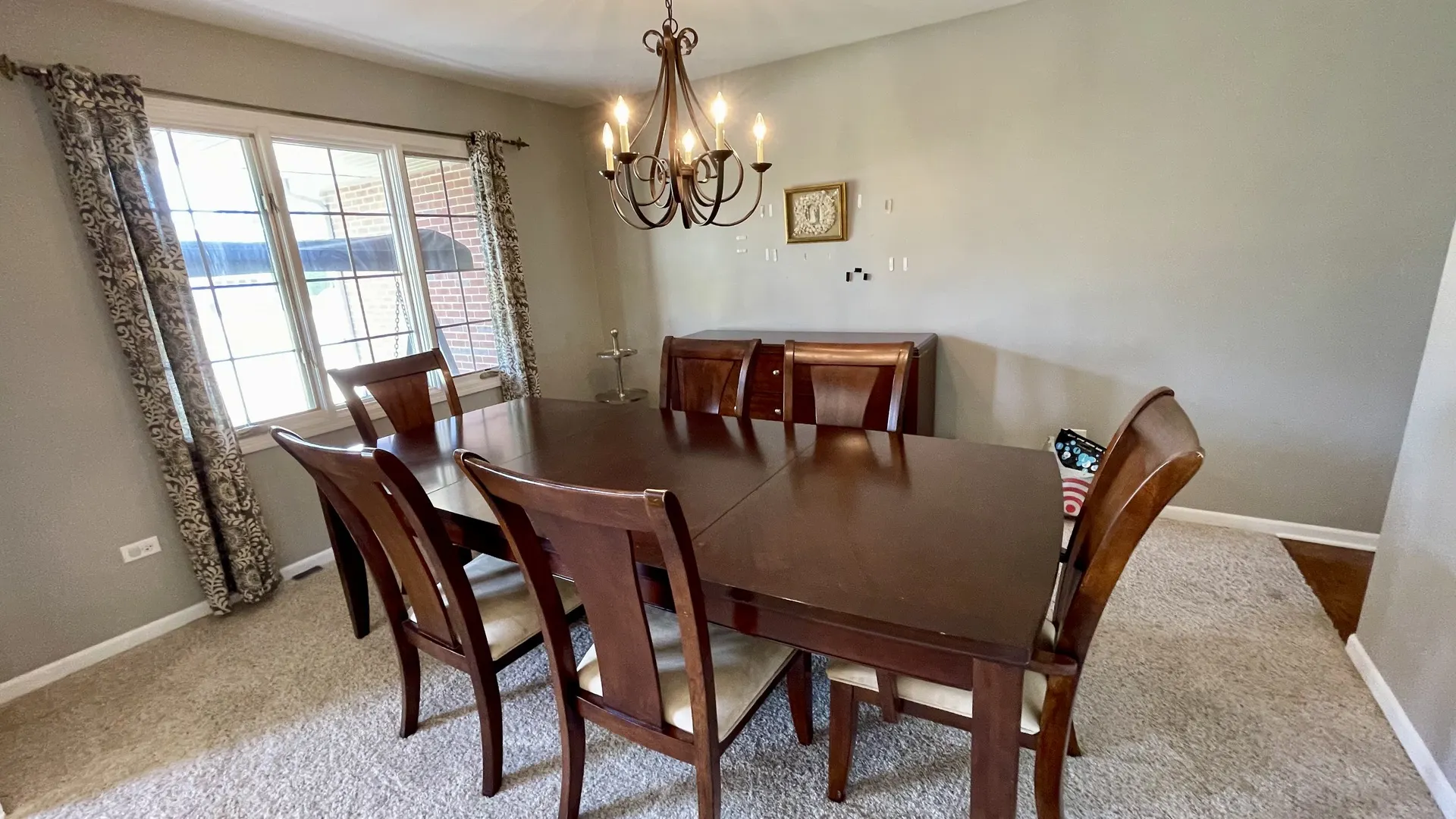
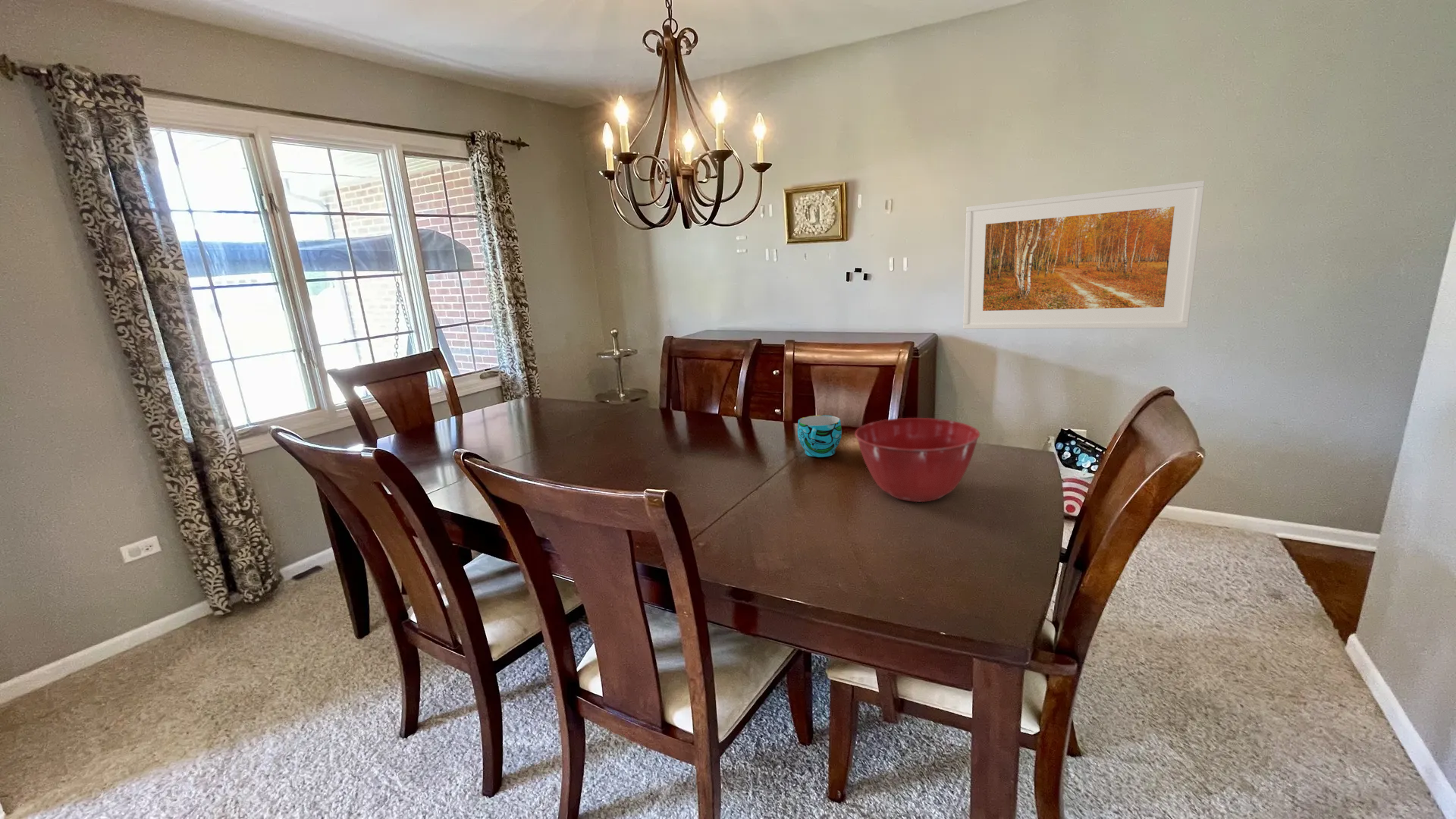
+ cup (820, 437)
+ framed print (1070, 263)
+ mixing bowl (915, 461)
